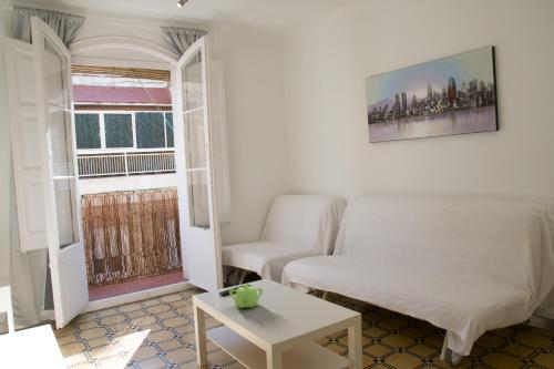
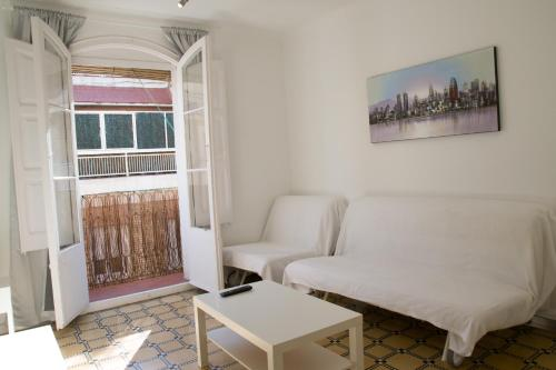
- teapot (245, 296)
